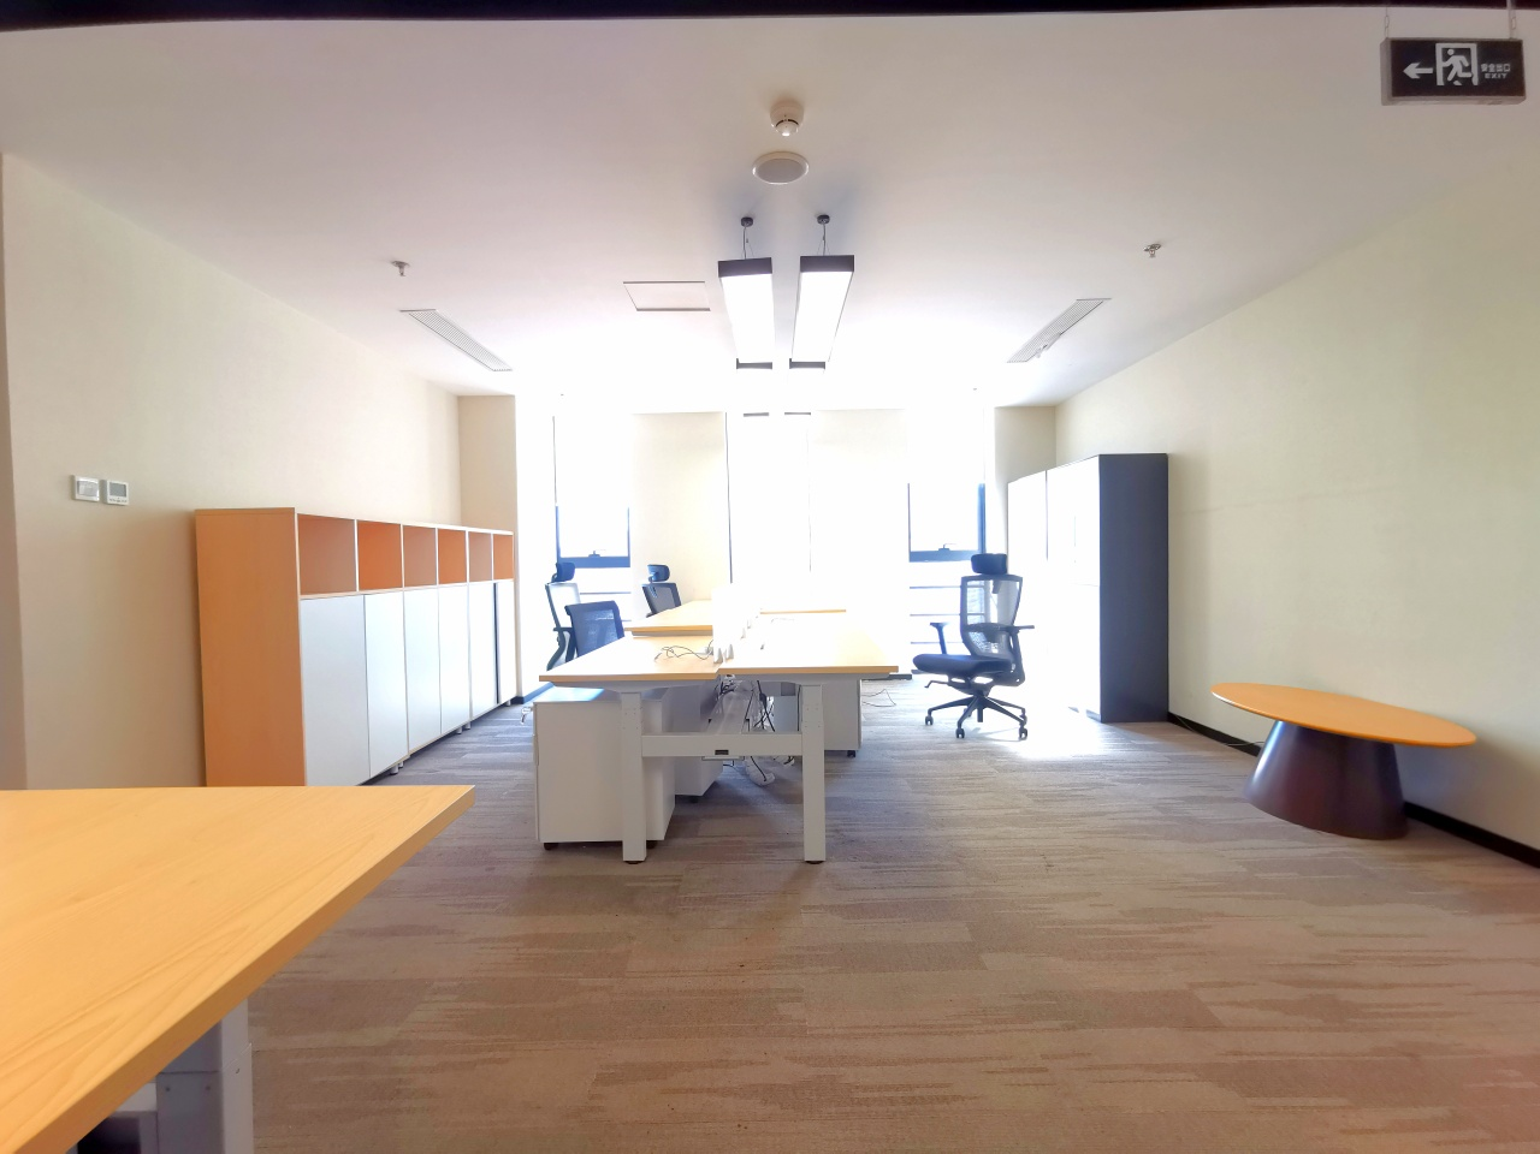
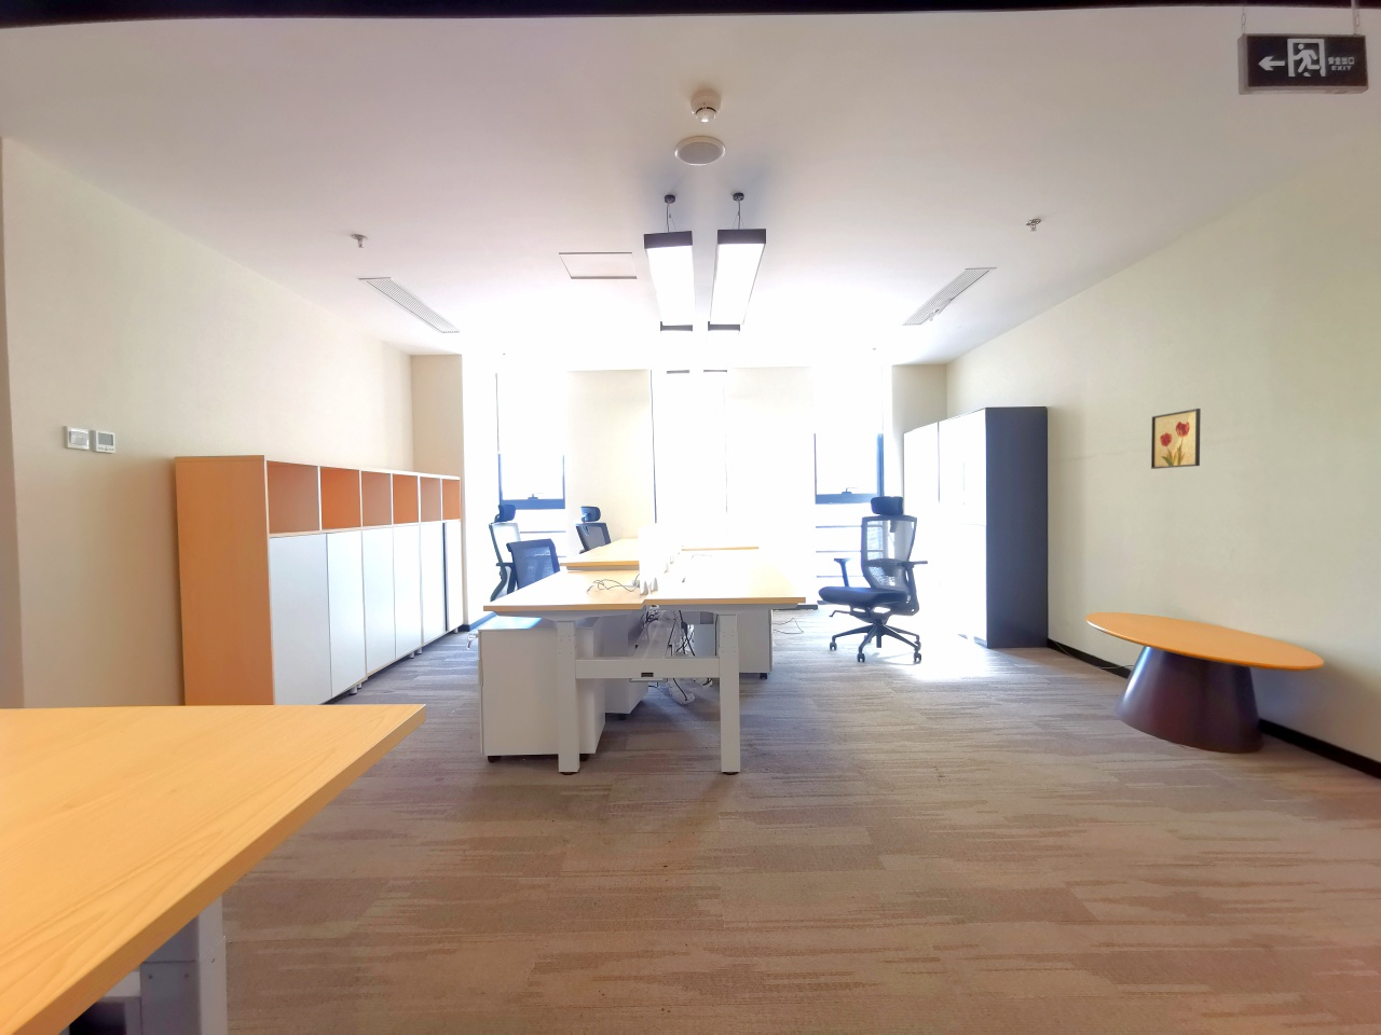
+ wall art (1174, 440)
